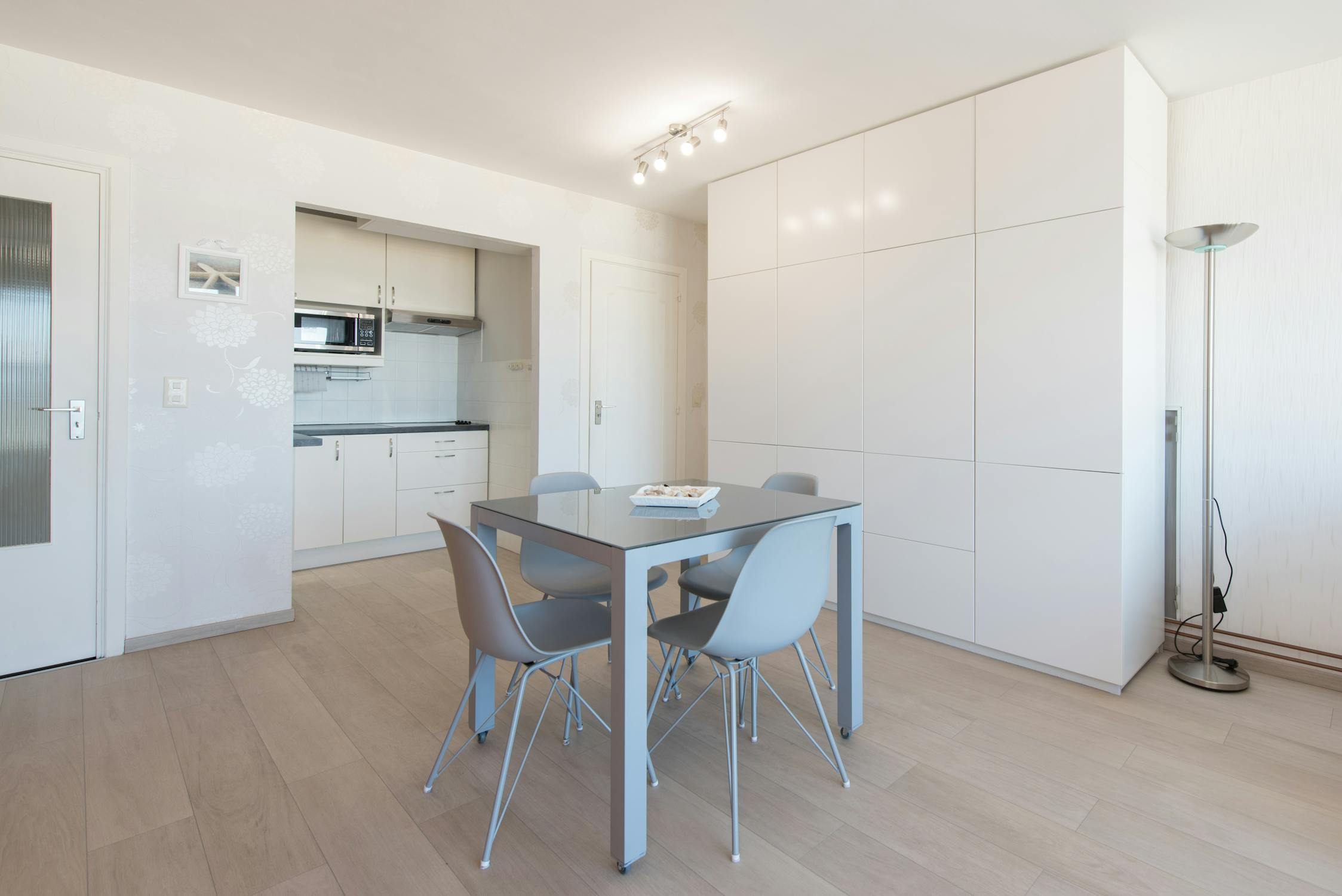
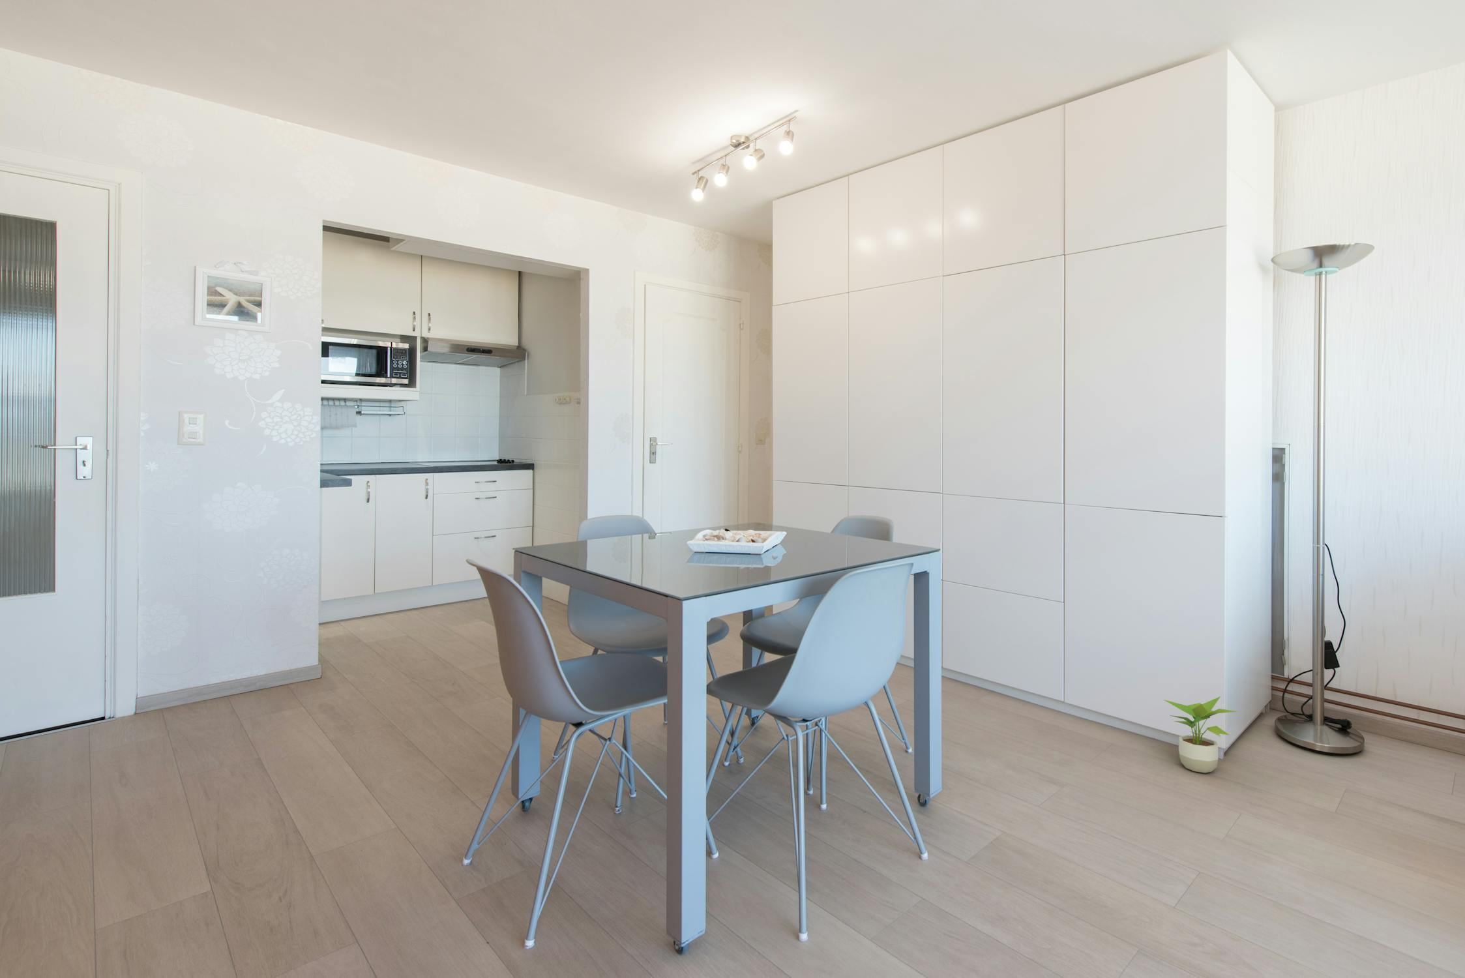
+ potted plant (1200, 730)
